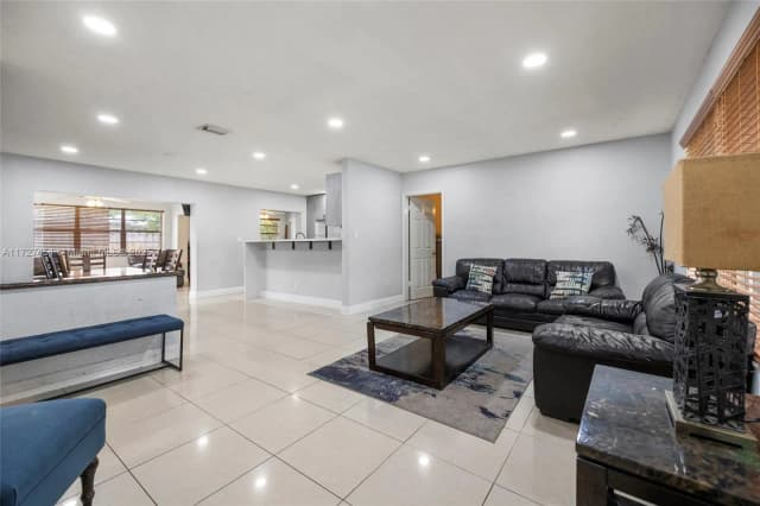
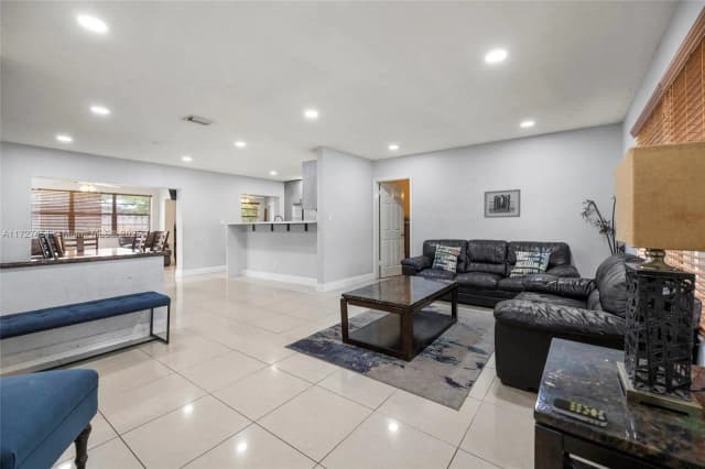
+ remote control (578, 411)
+ wall art (501, 204)
